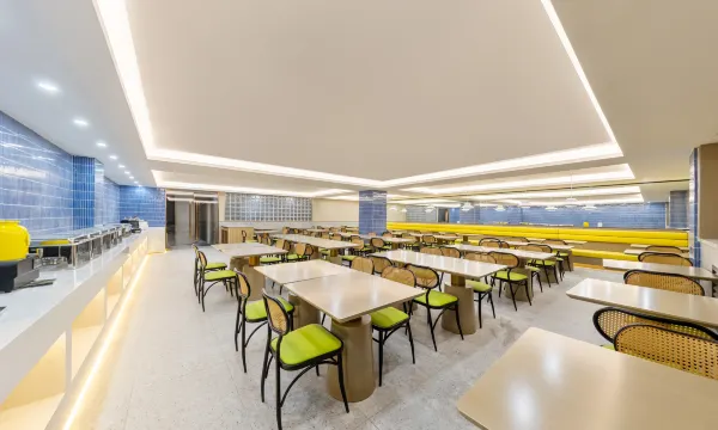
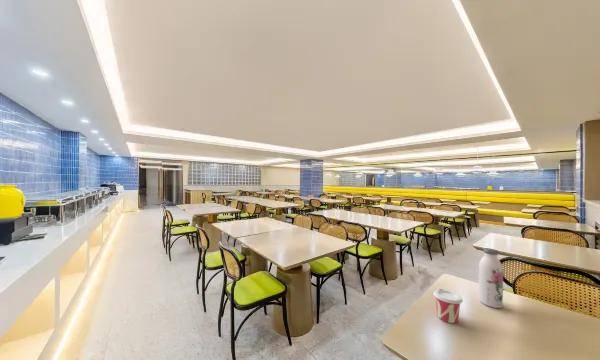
+ cup (447, 305)
+ water bottle (490, 276)
